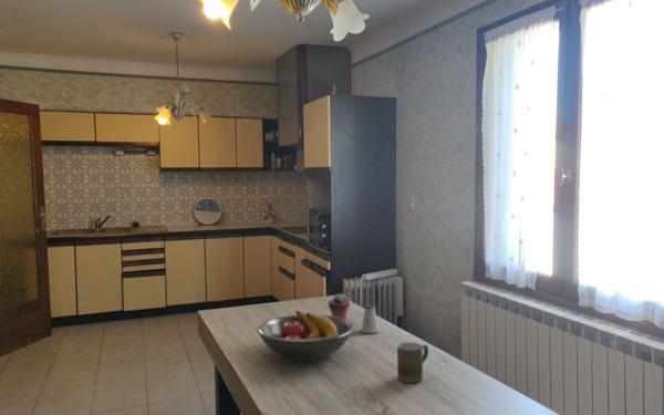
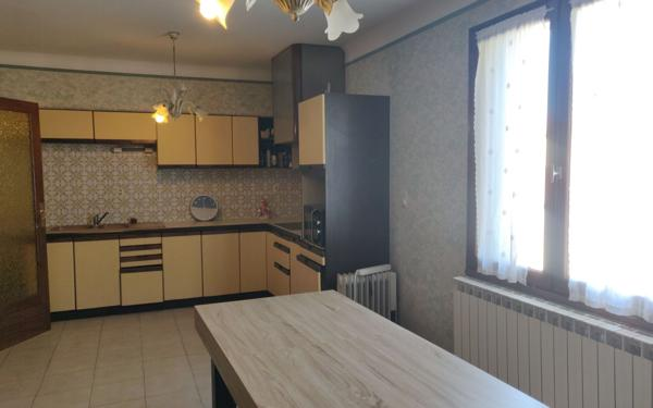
- saltshaker (370, 318)
- mug (414, 361)
- fruit bowl (305, 335)
- potted succulent (339, 307)
